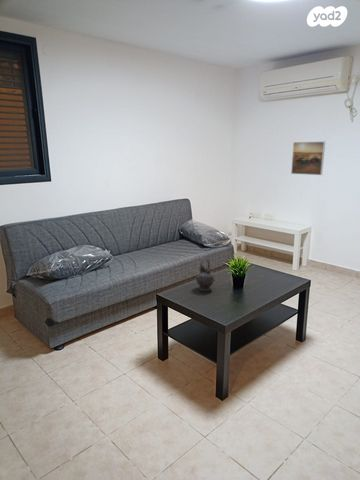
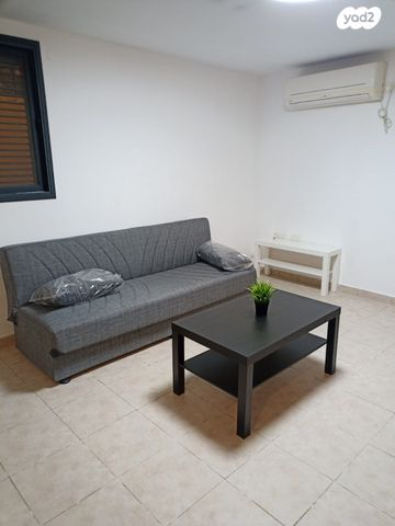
- teapot (206, 273)
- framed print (307, 158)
